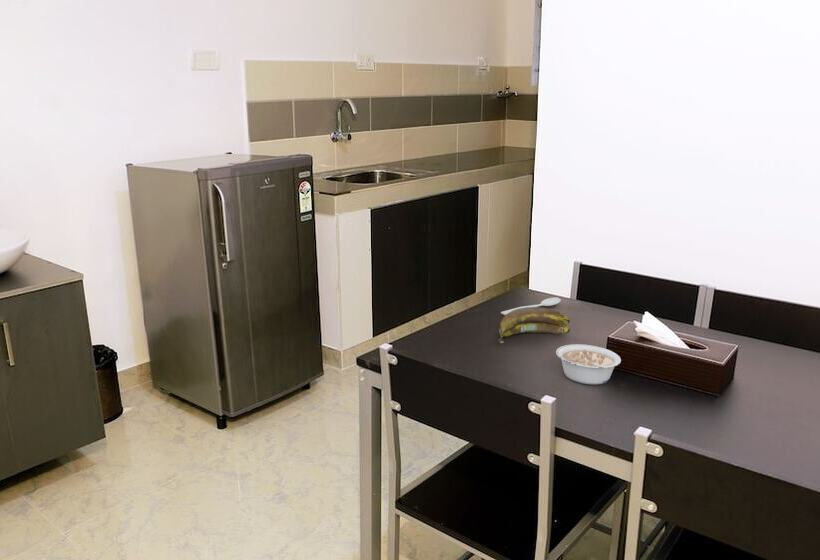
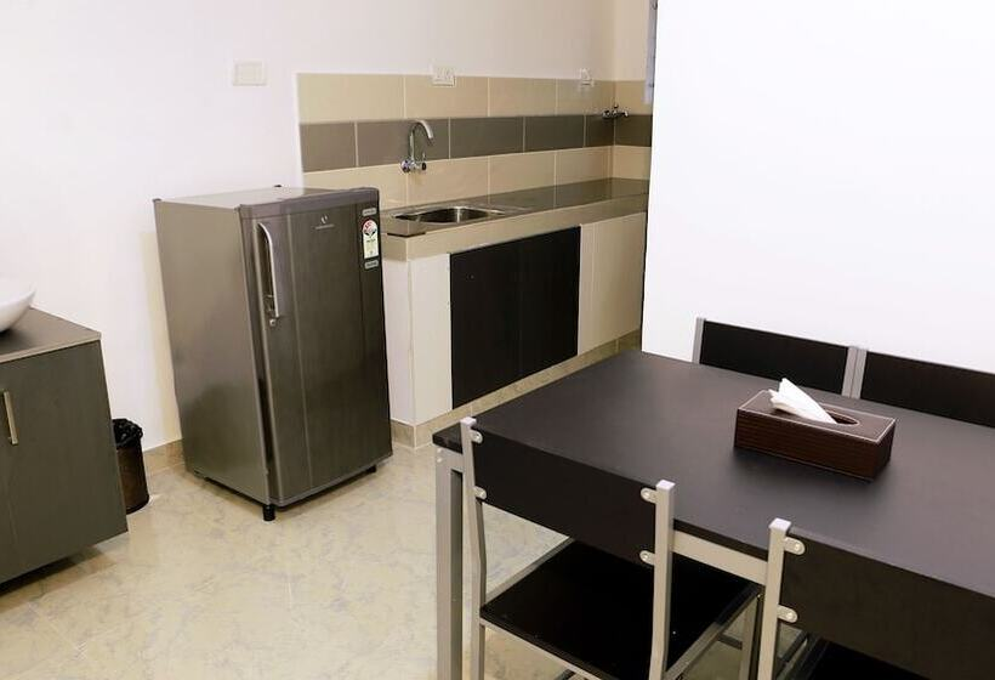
- banana (528, 323)
- spoon (532, 306)
- legume (589, 364)
